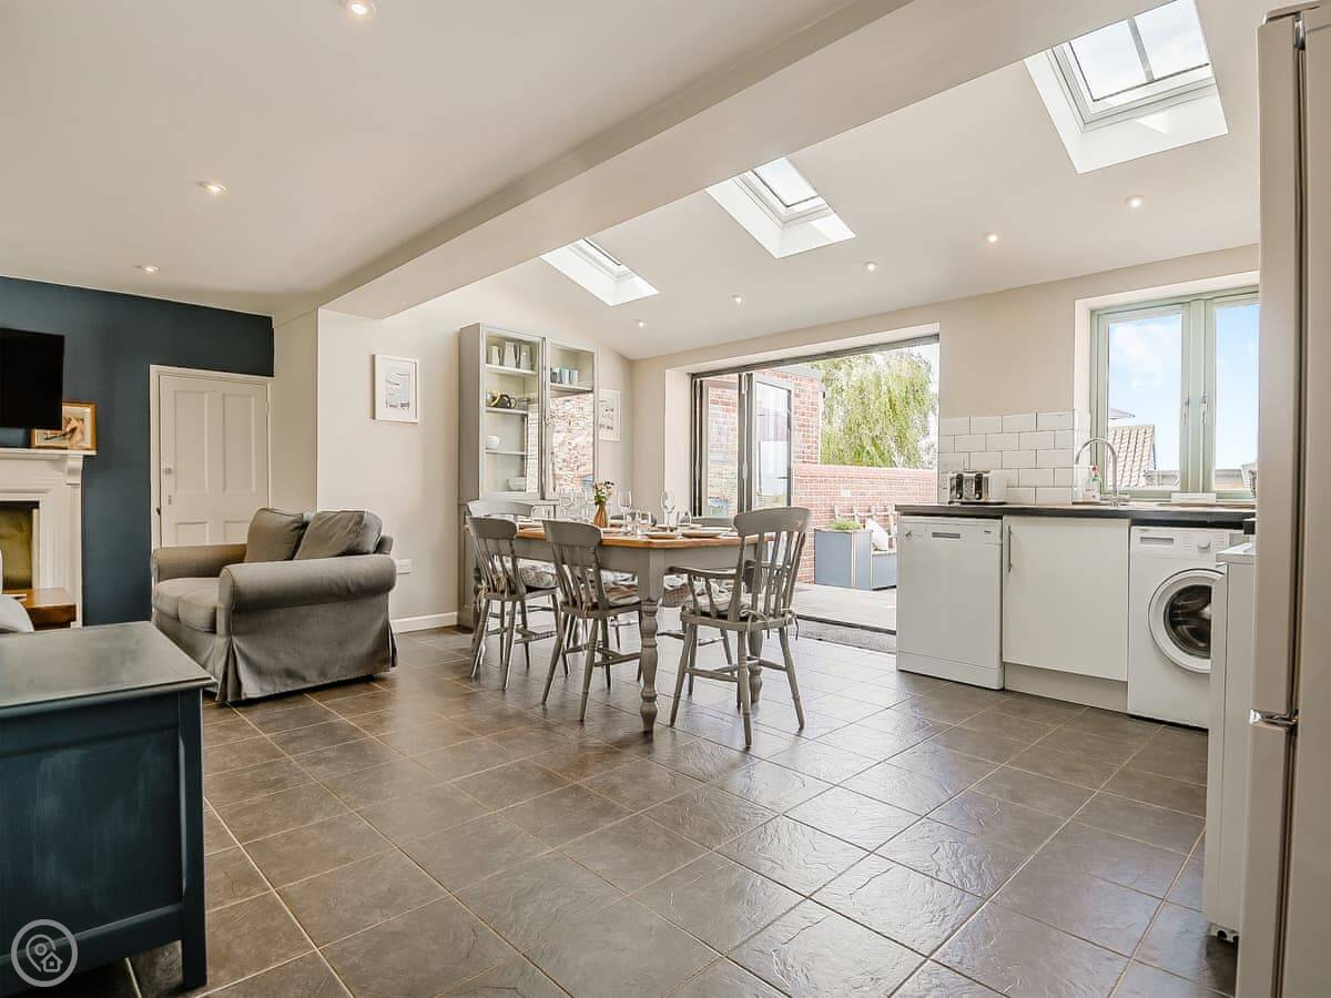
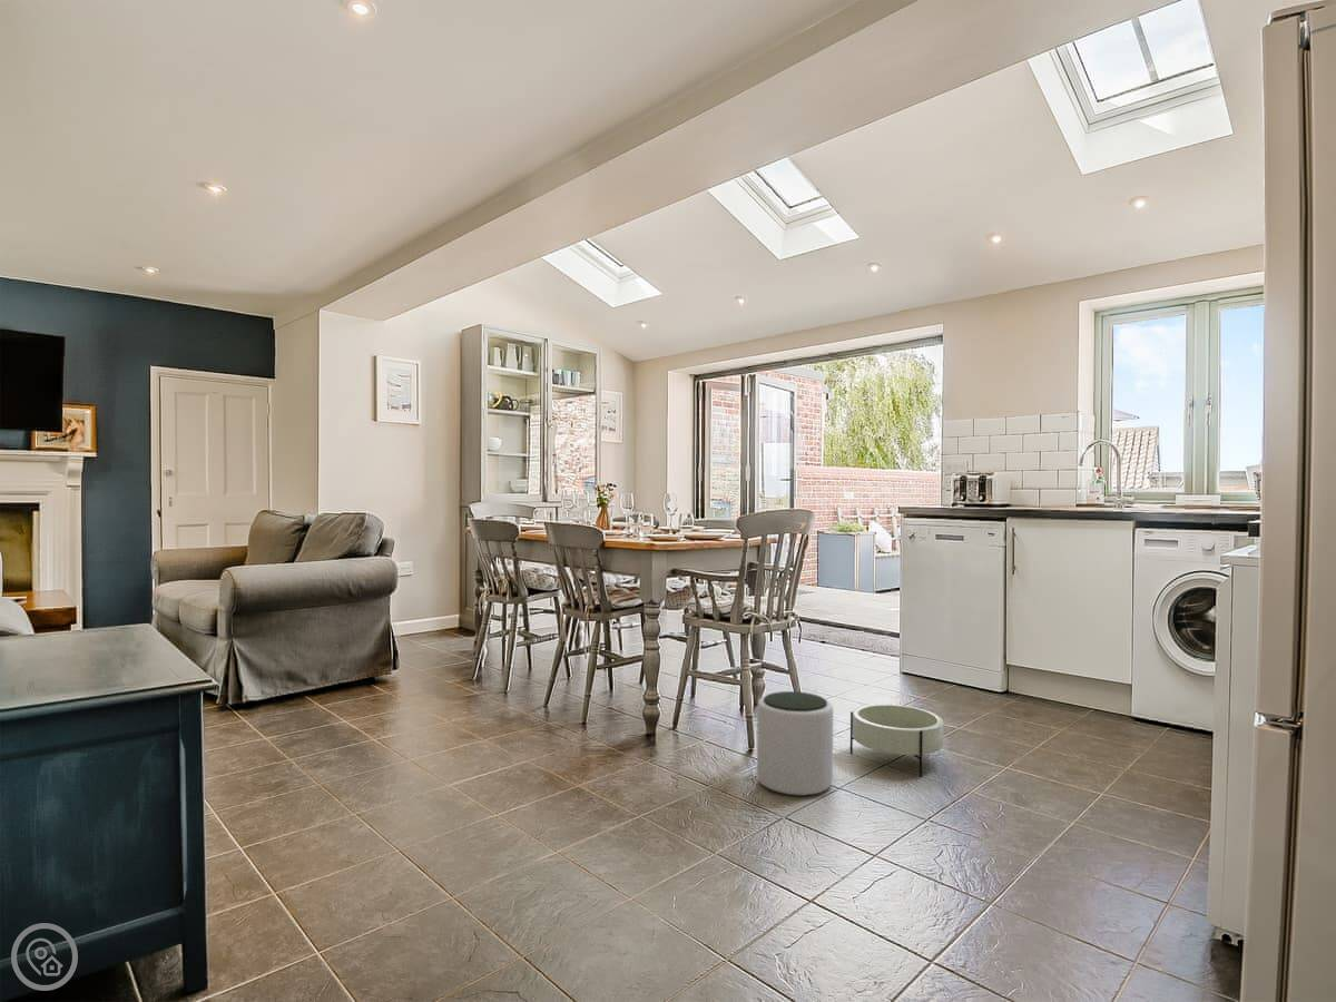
+ planter (895, 737)
+ plant pot (794, 741)
